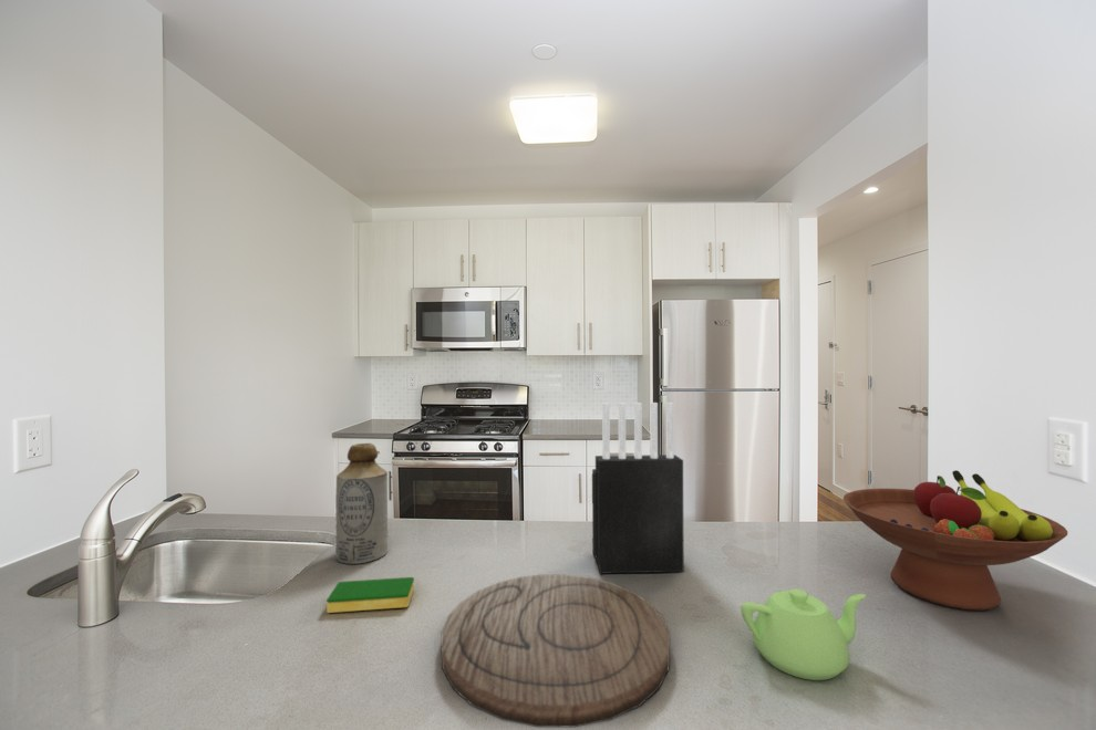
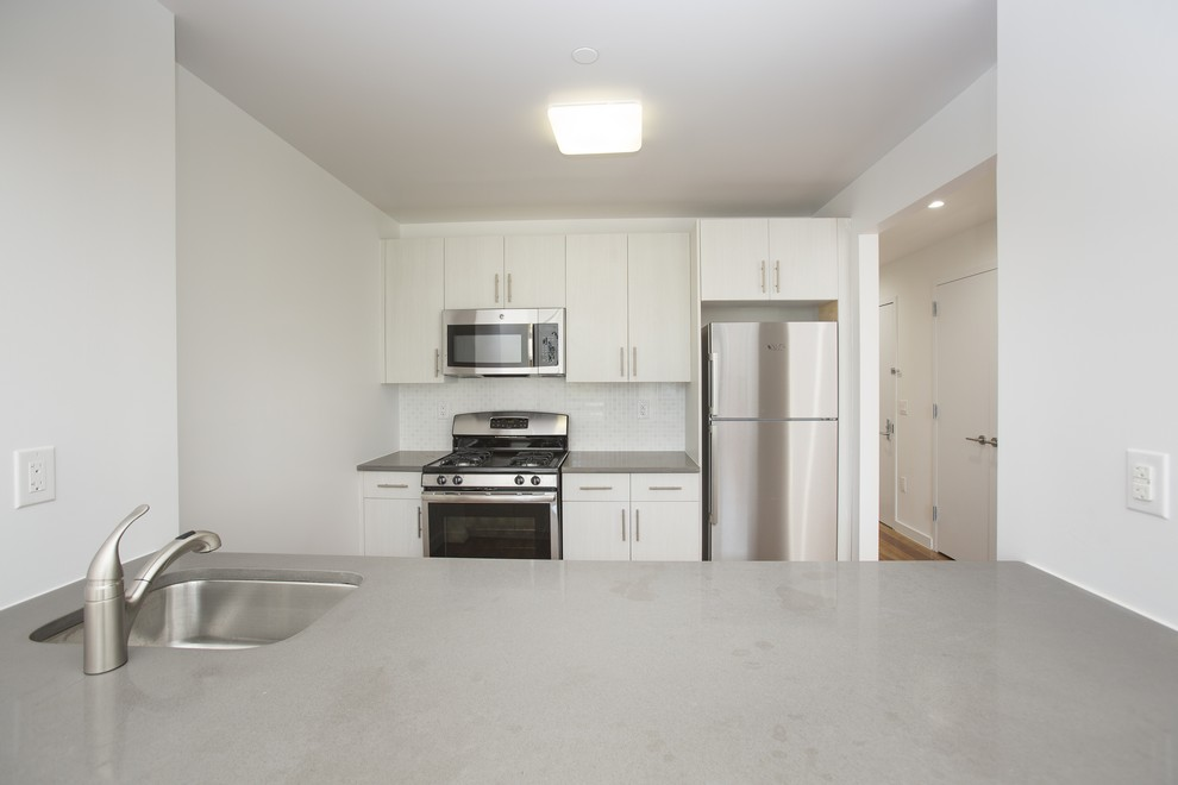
- bottle (362, 499)
- cutting board (555, 633)
- teapot (803, 624)
- dish sponge (372, 594)
- fruit bowl (942, 534)
- knife block (634, 480)
